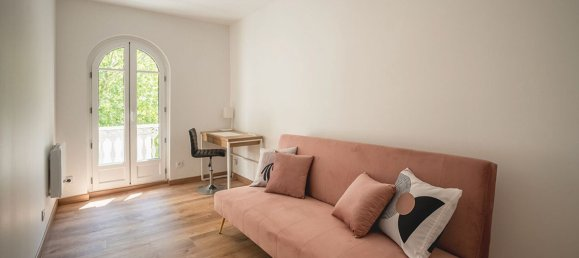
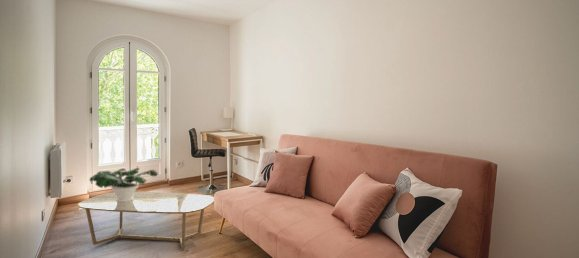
+ coffee table (149, 212)
+ potted plant (127, 184)
